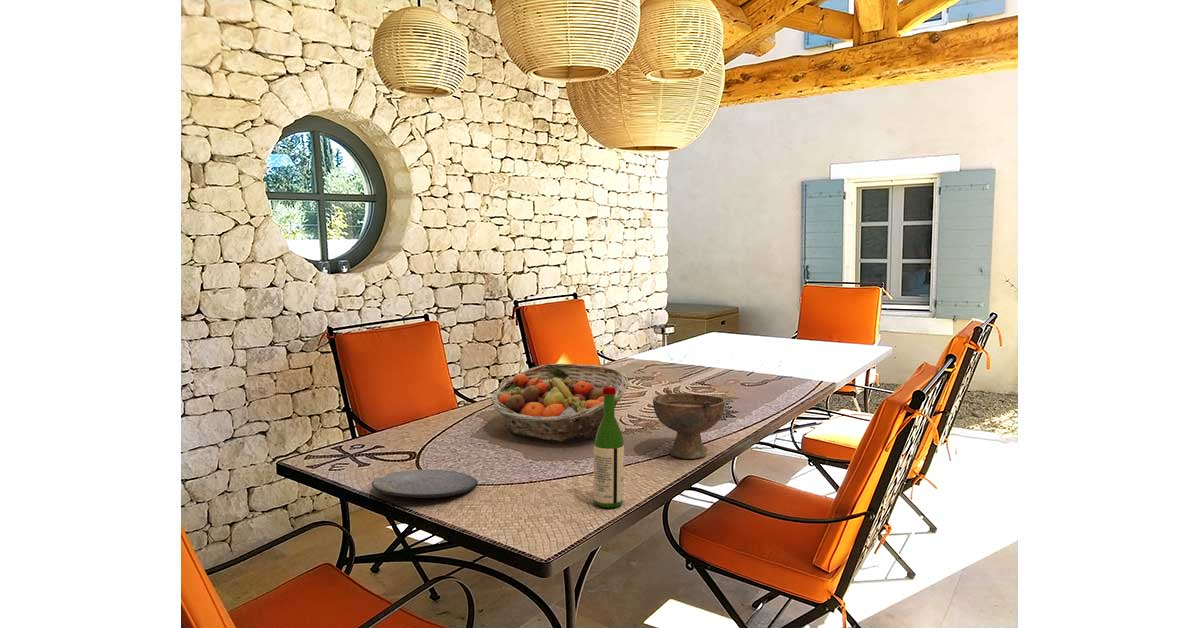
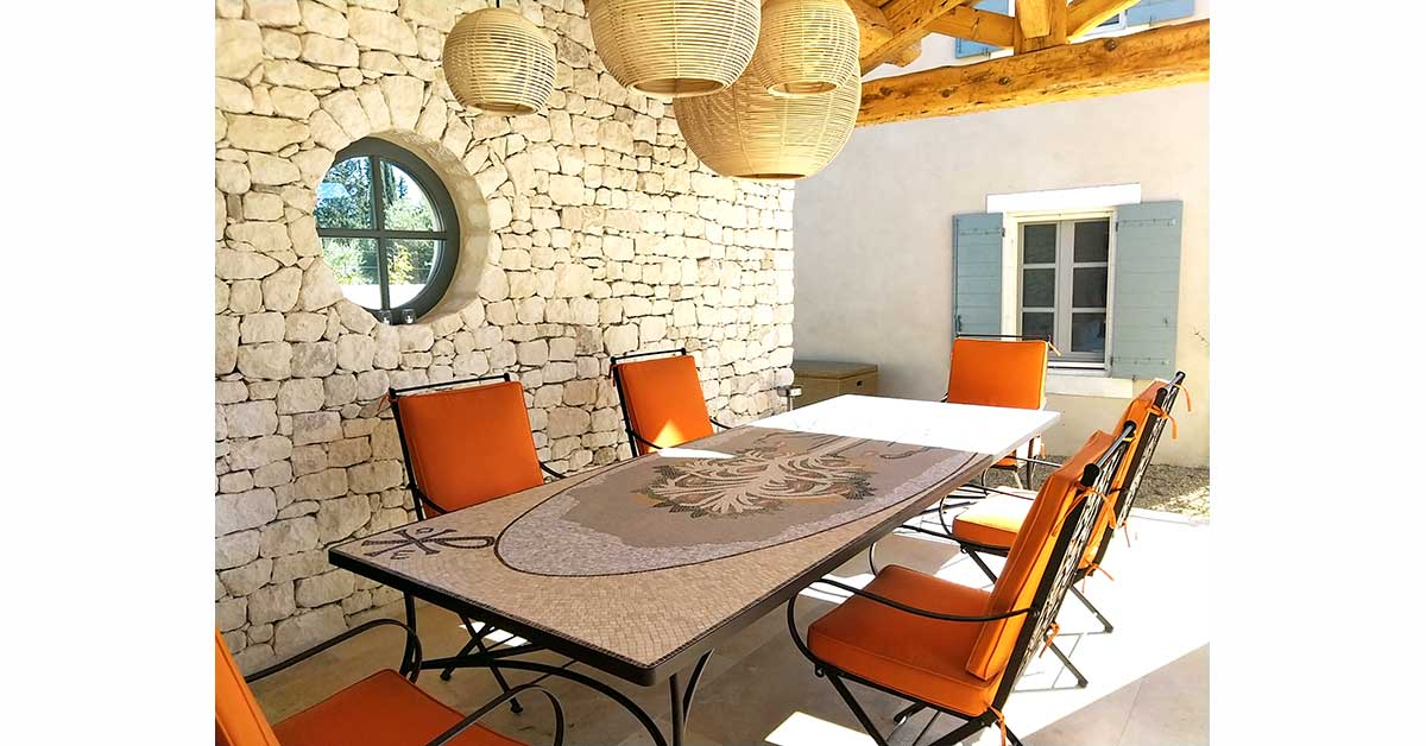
- fruit basket (559, 400)
- wine bottle (608, 445)
- plate (425, 482)
- bowl (688, 424)
